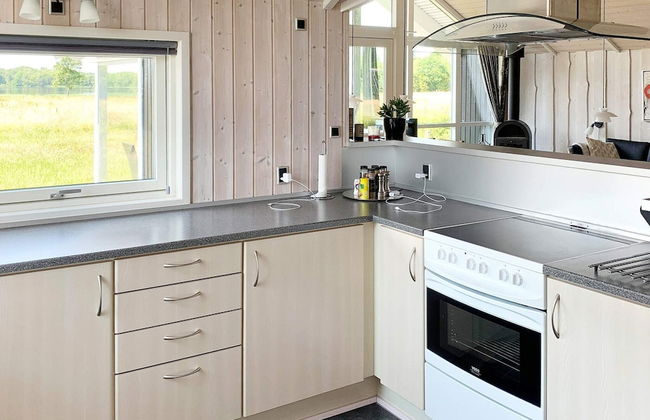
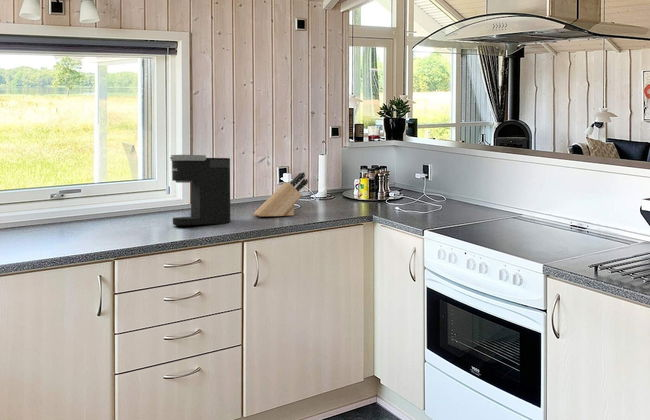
+ knife block (281, 193)
+ coffee maker (201, 189)
